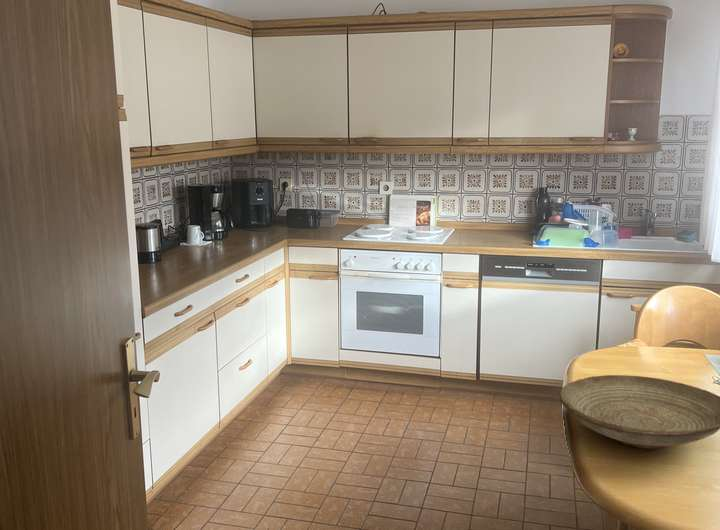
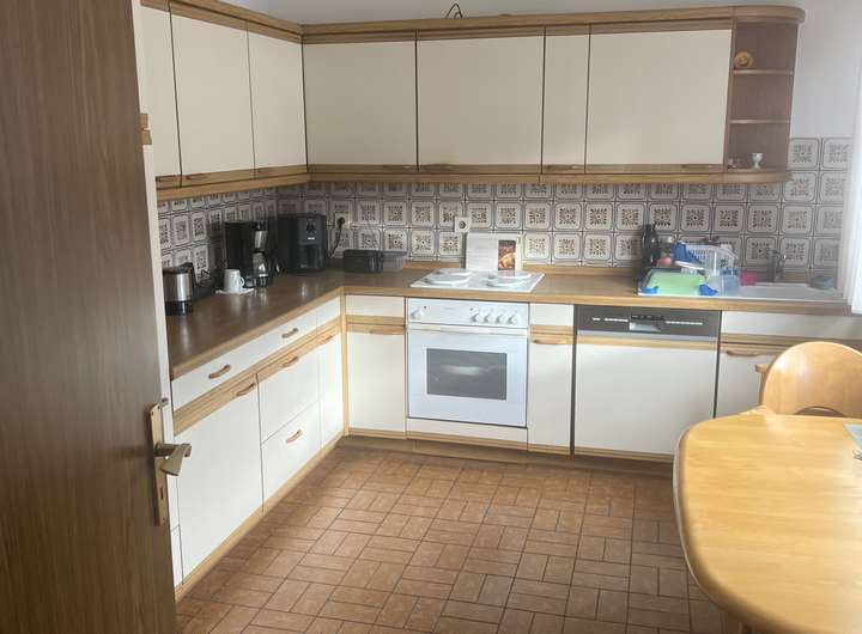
- decorative bowl (642, 418)
